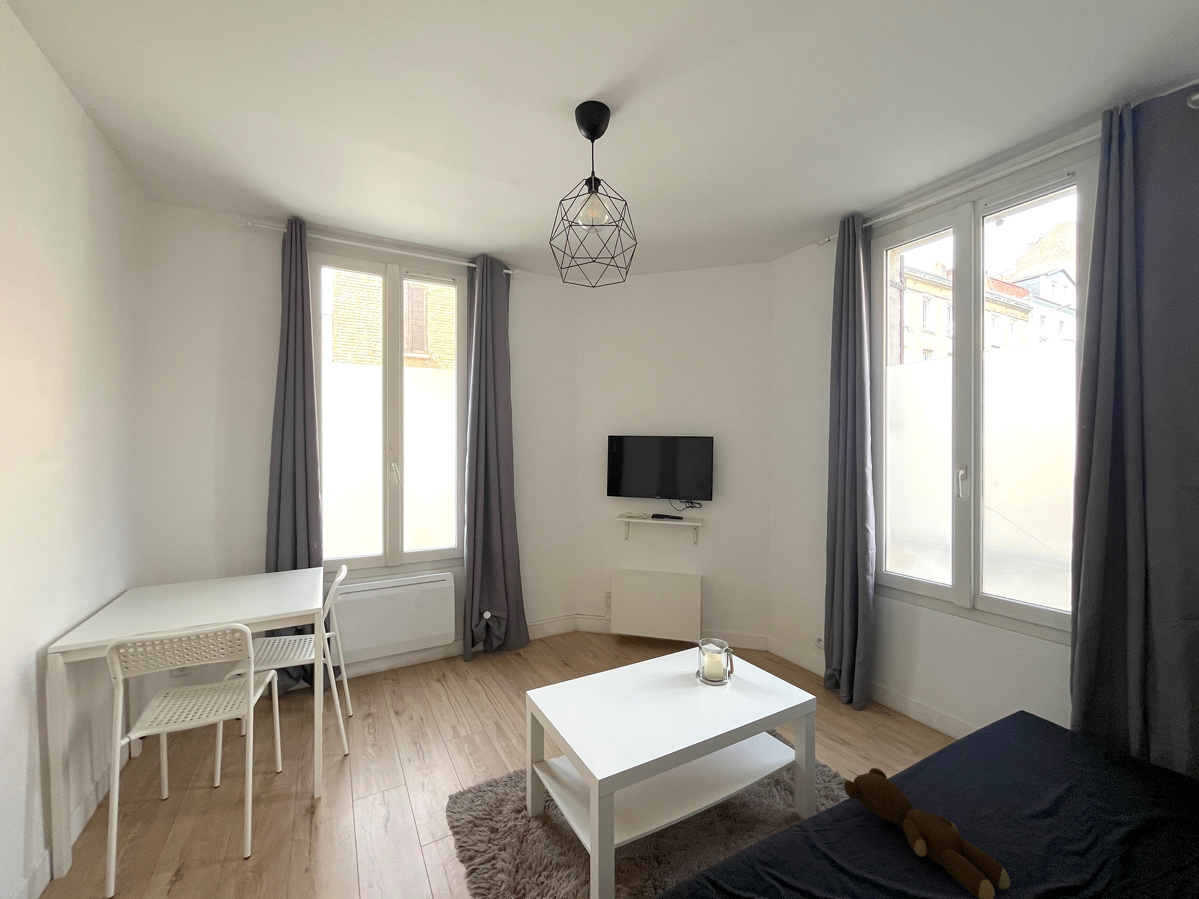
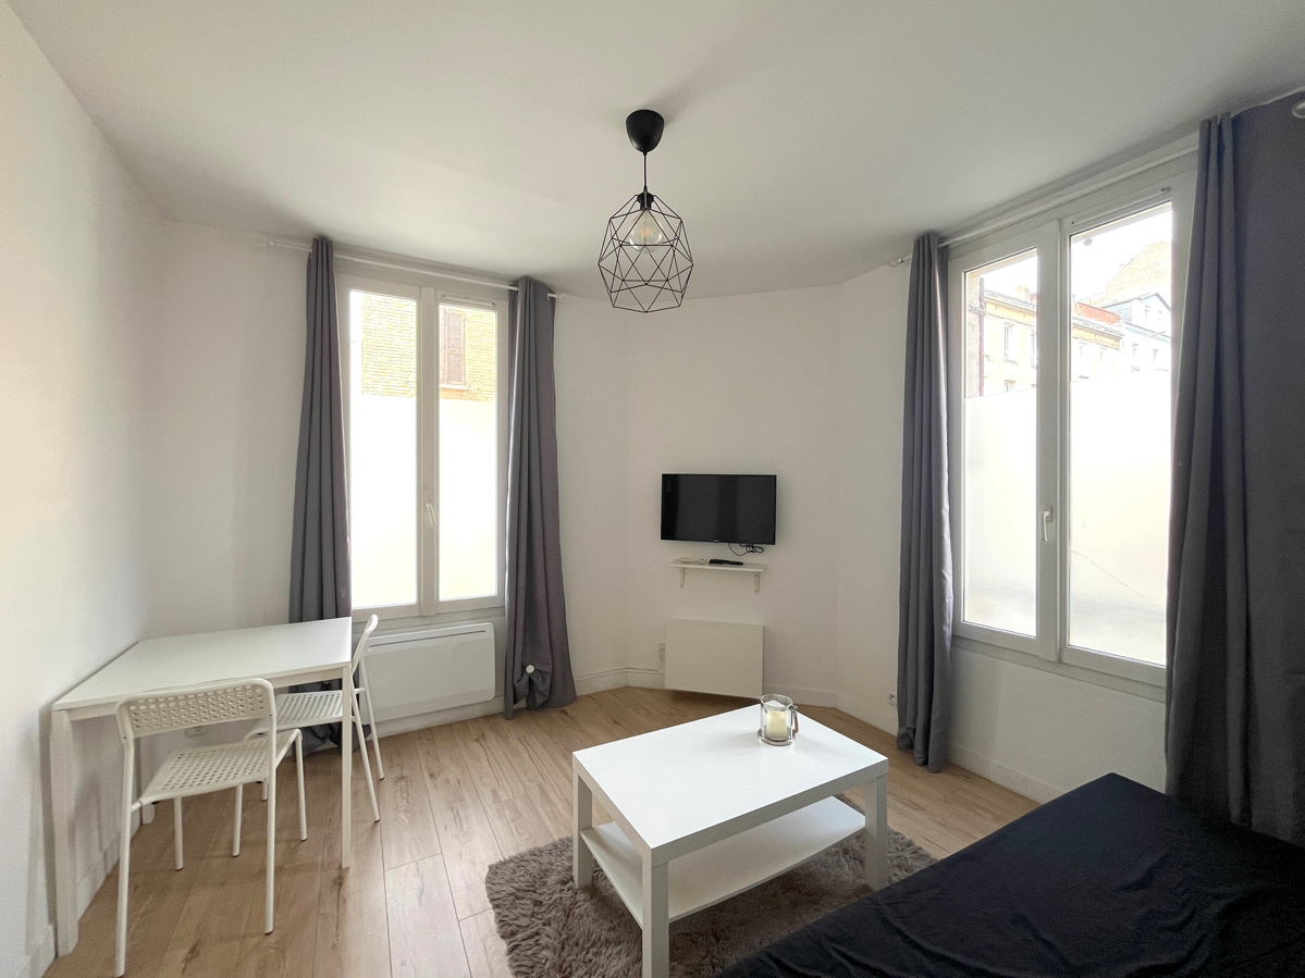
- teddy bear (920, 824)
